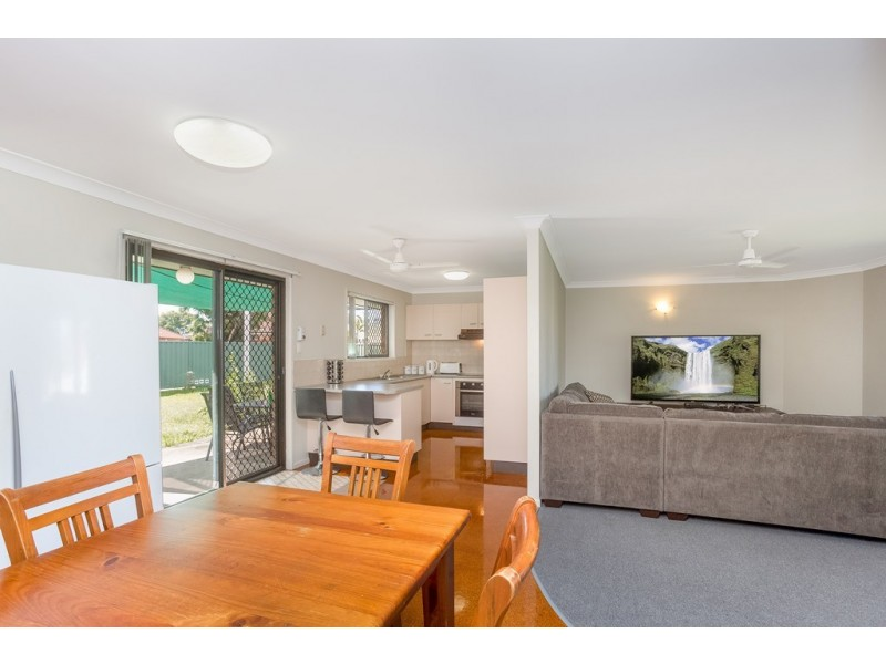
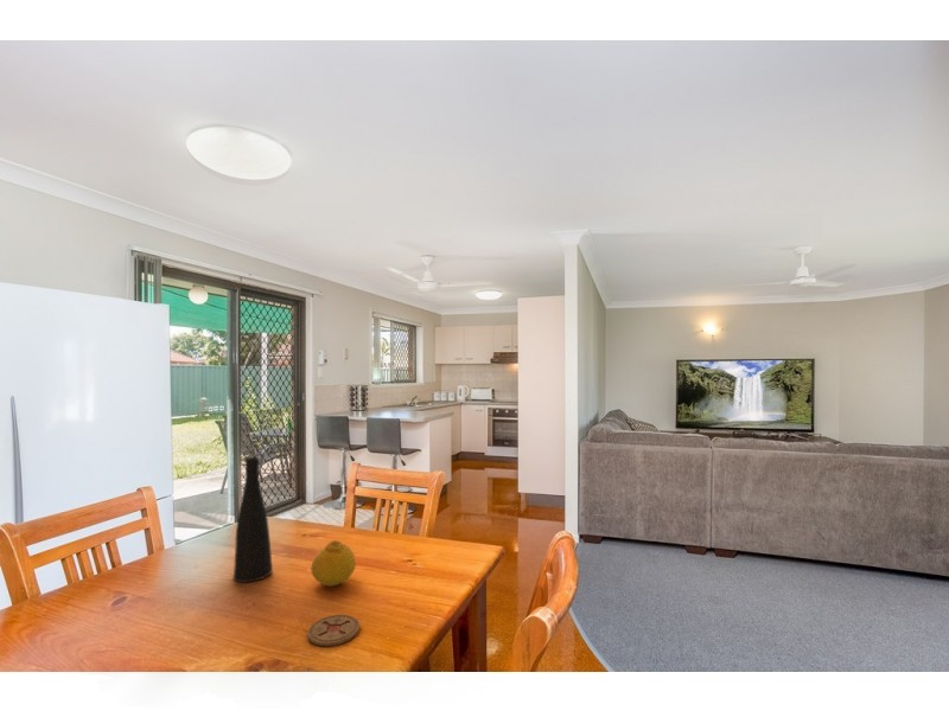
+ vase (253, 515)
+ fruit (333, 562)
+ coaster (333, 629)
